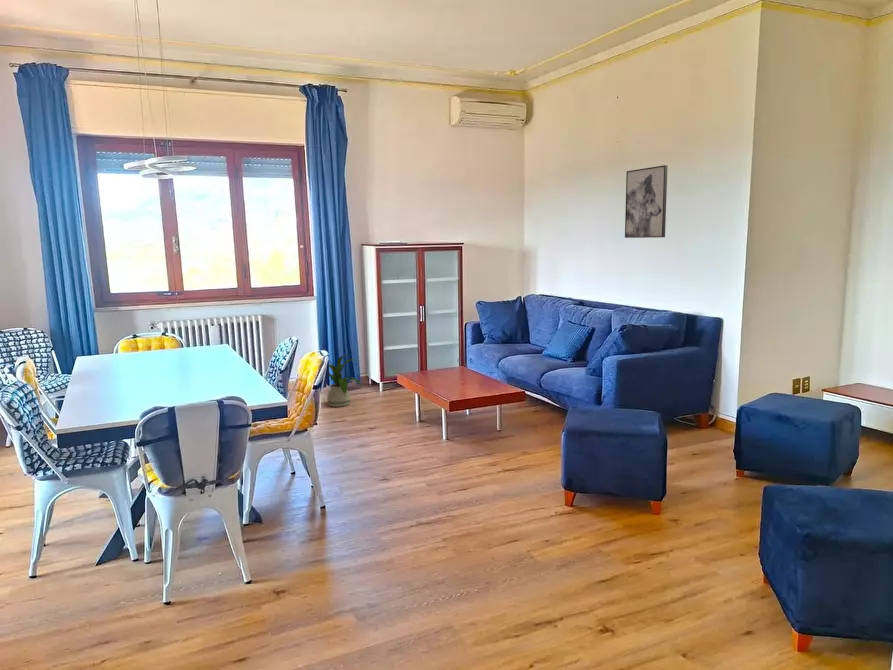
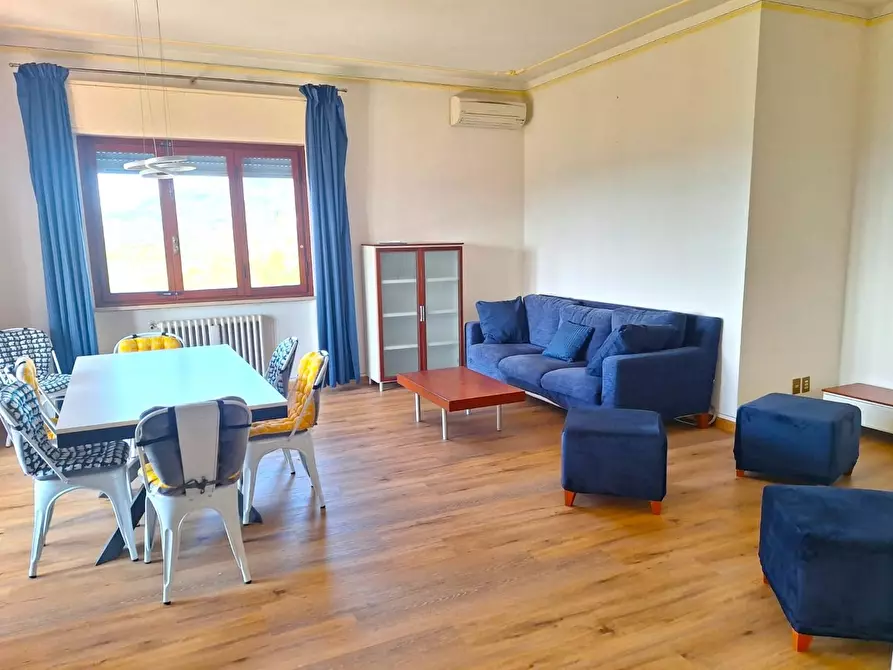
- house plant (338, 377)
- wall art (645, 203)
